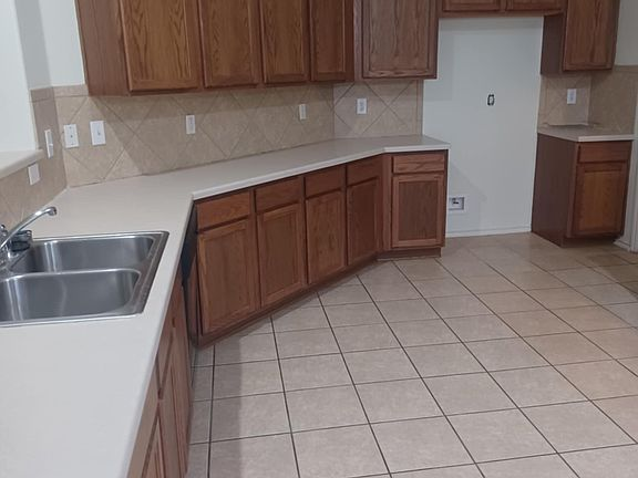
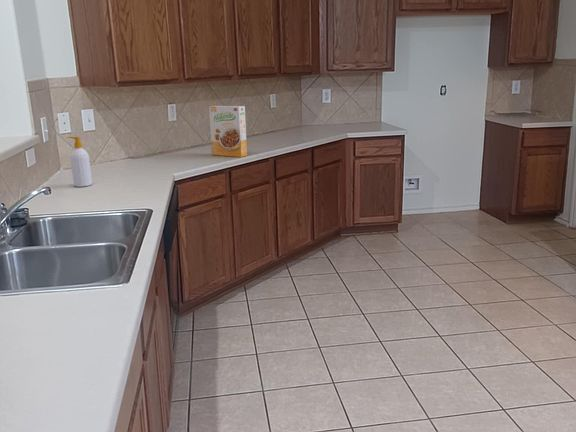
+ cereal box (228, 131)
+ soap bottle (79, 161)
